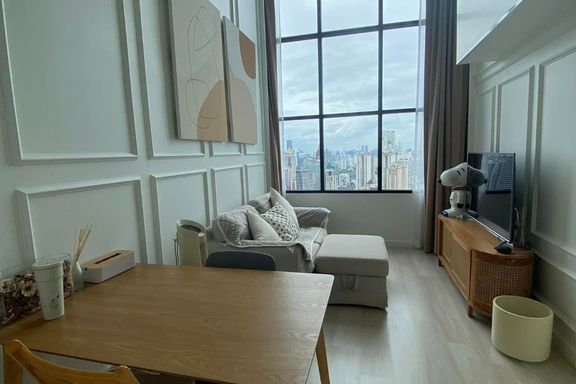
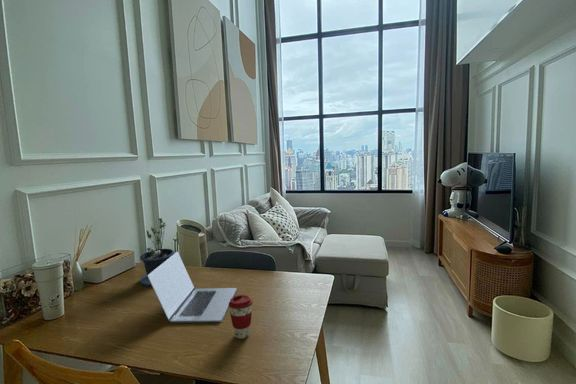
+ coffee cup (241, 316)
+ potted plant (156, 248)
+ laptop (193, 285)
